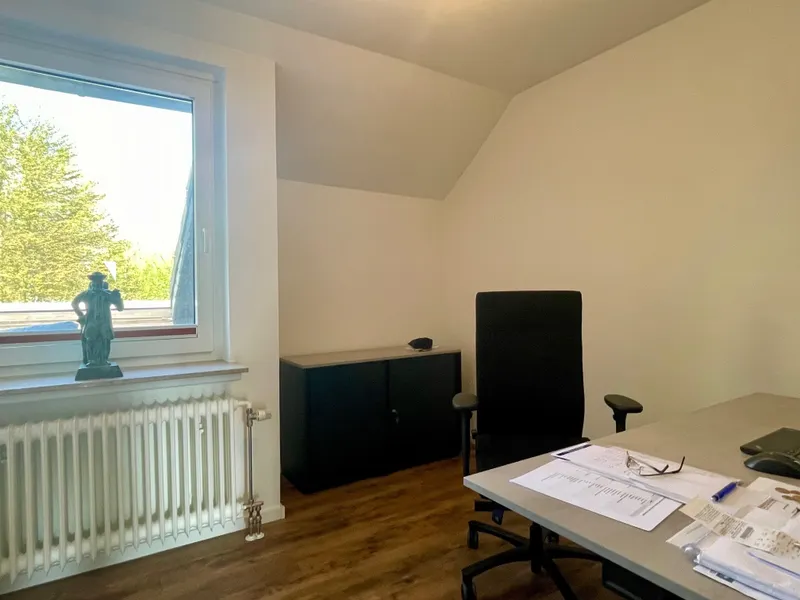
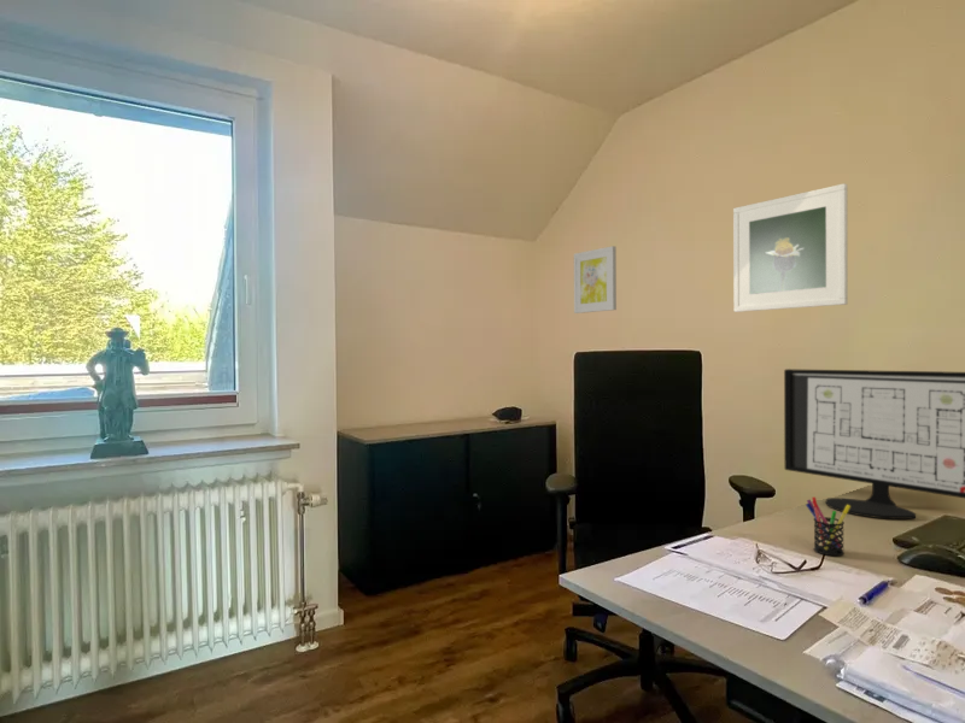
+ pen holder (827, 525)
+ computer monitor (867, 440)
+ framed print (785, 252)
+ wall art (593, 281)
